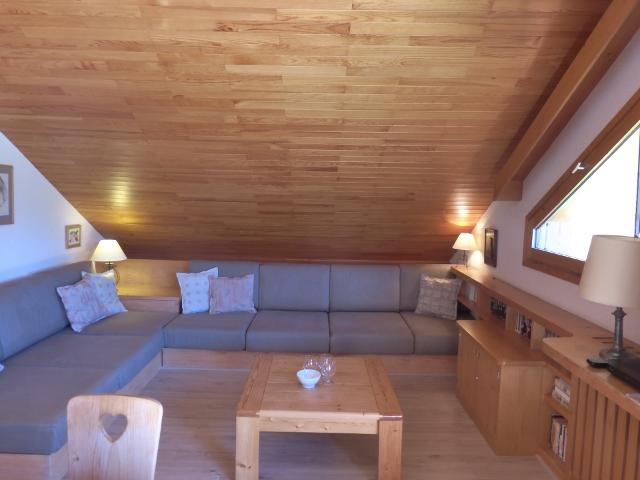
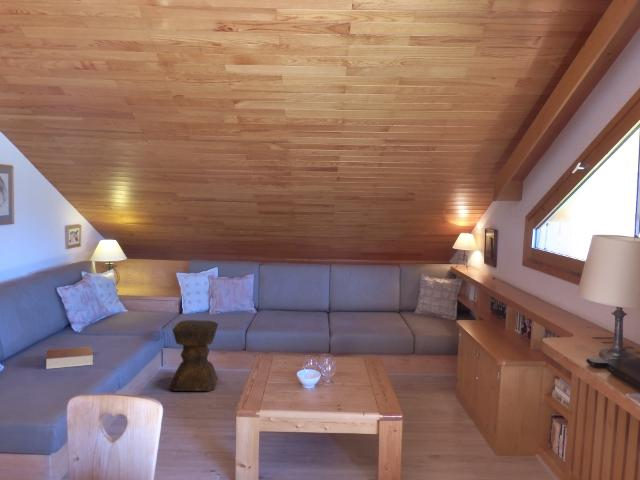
+ stool (195, 353)
+ book (69, 357)
